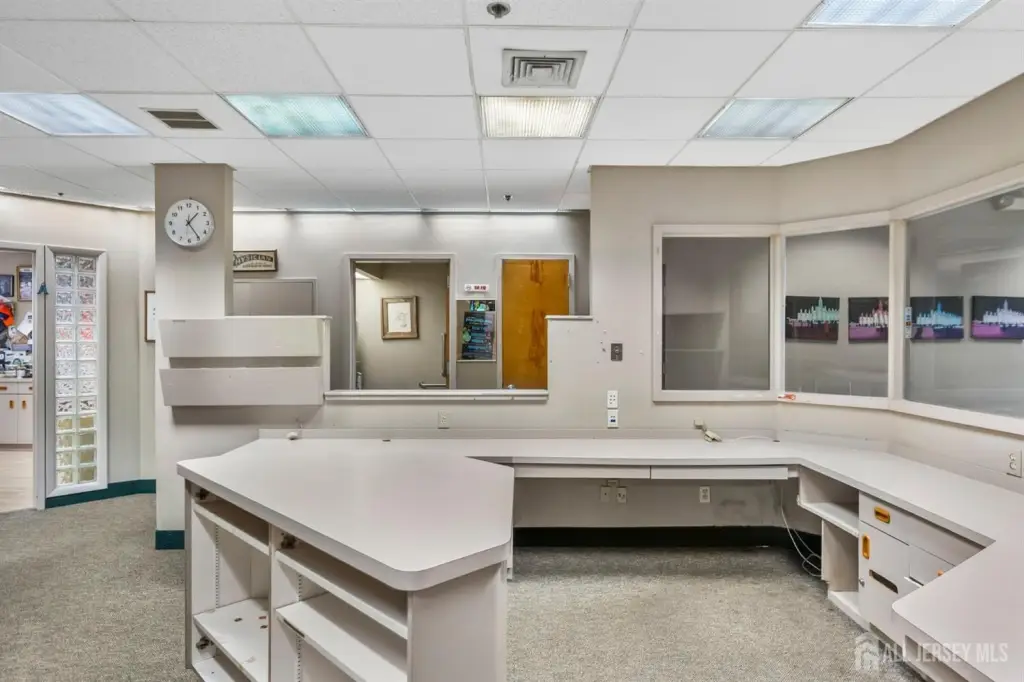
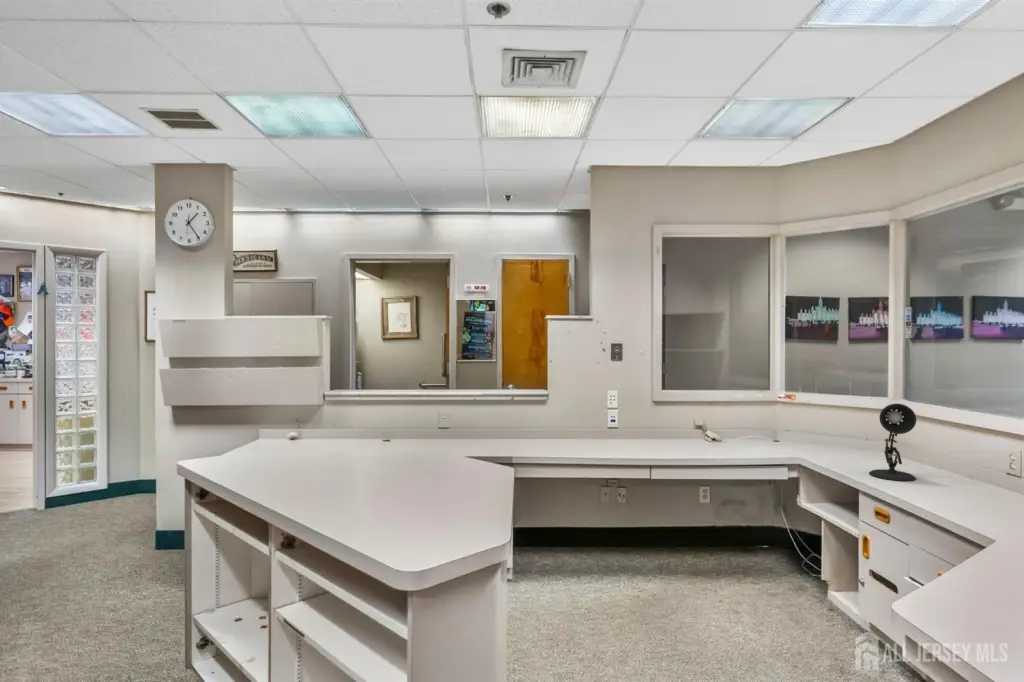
+ desk lamp (892, 438)
